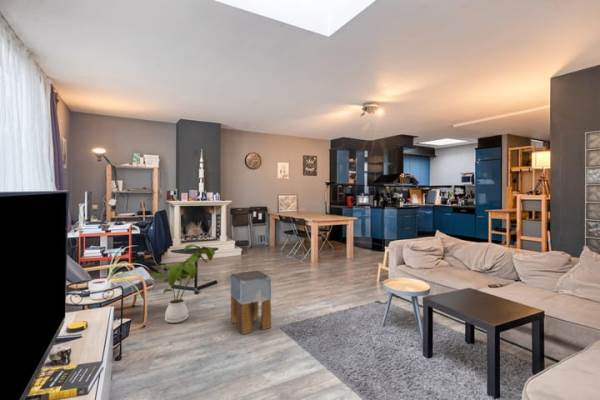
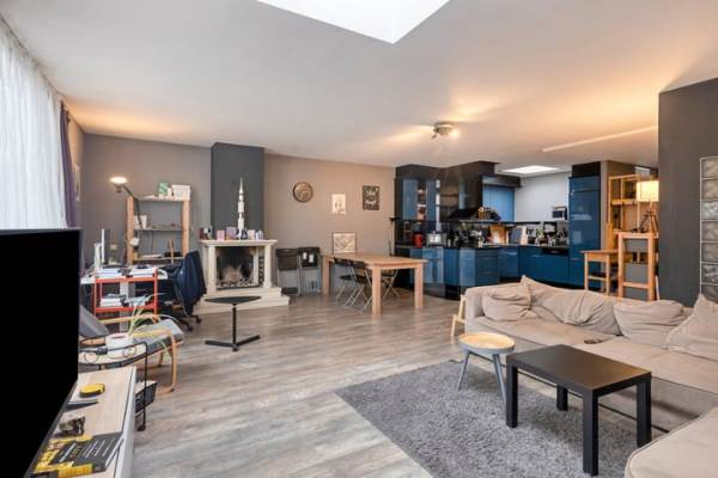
- stool (250, 300)
- house plant (188, 280)
